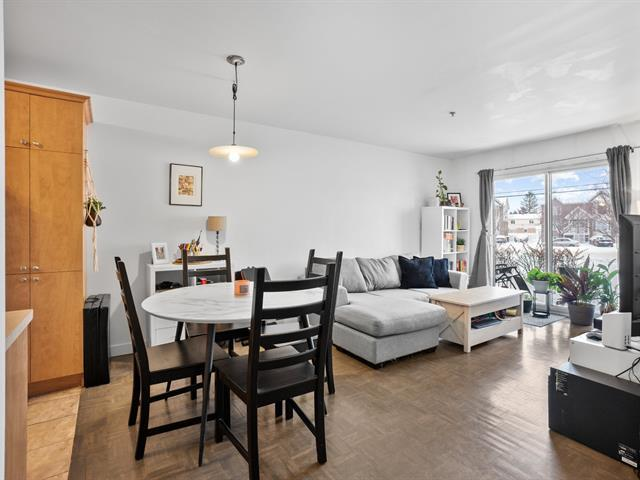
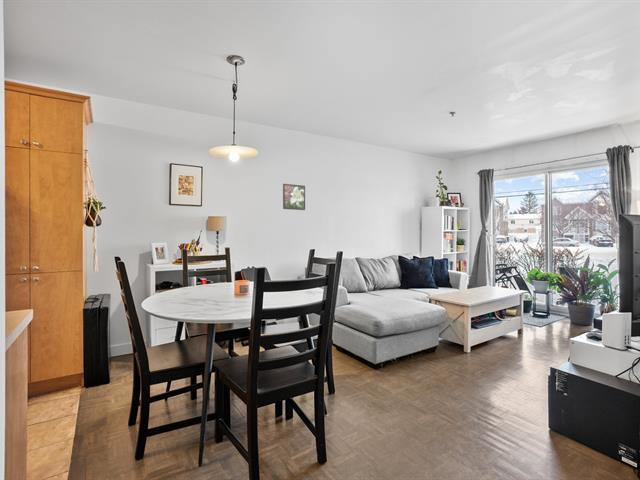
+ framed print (294, 197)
